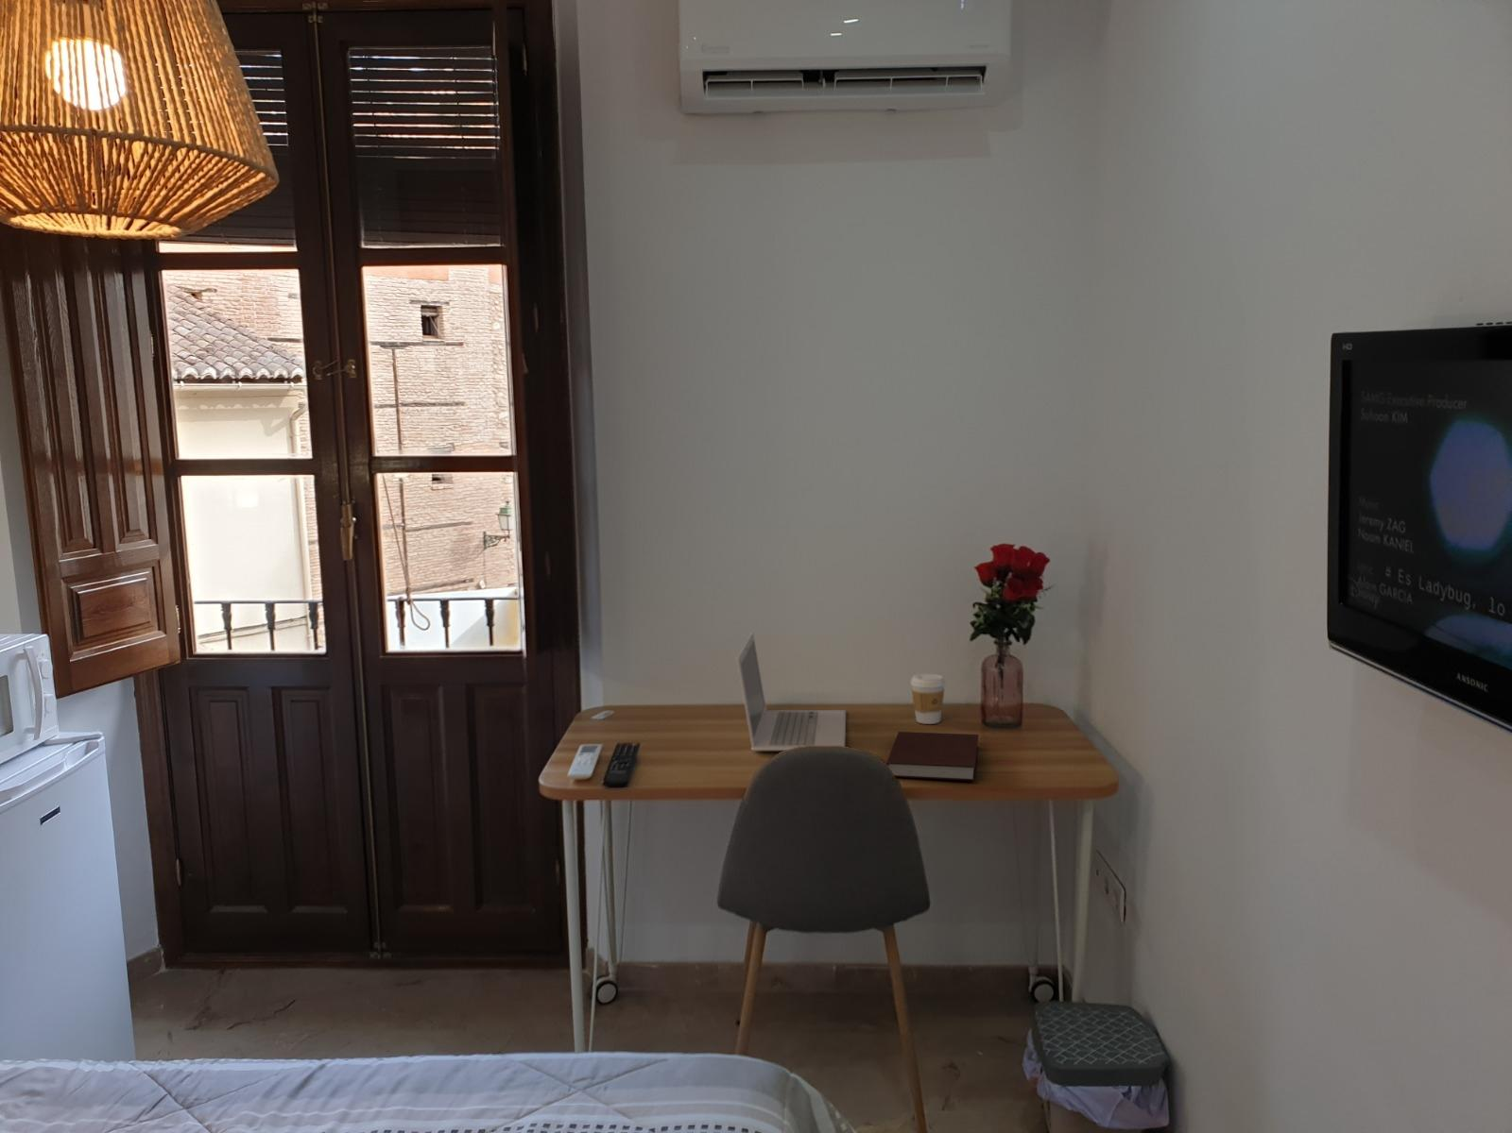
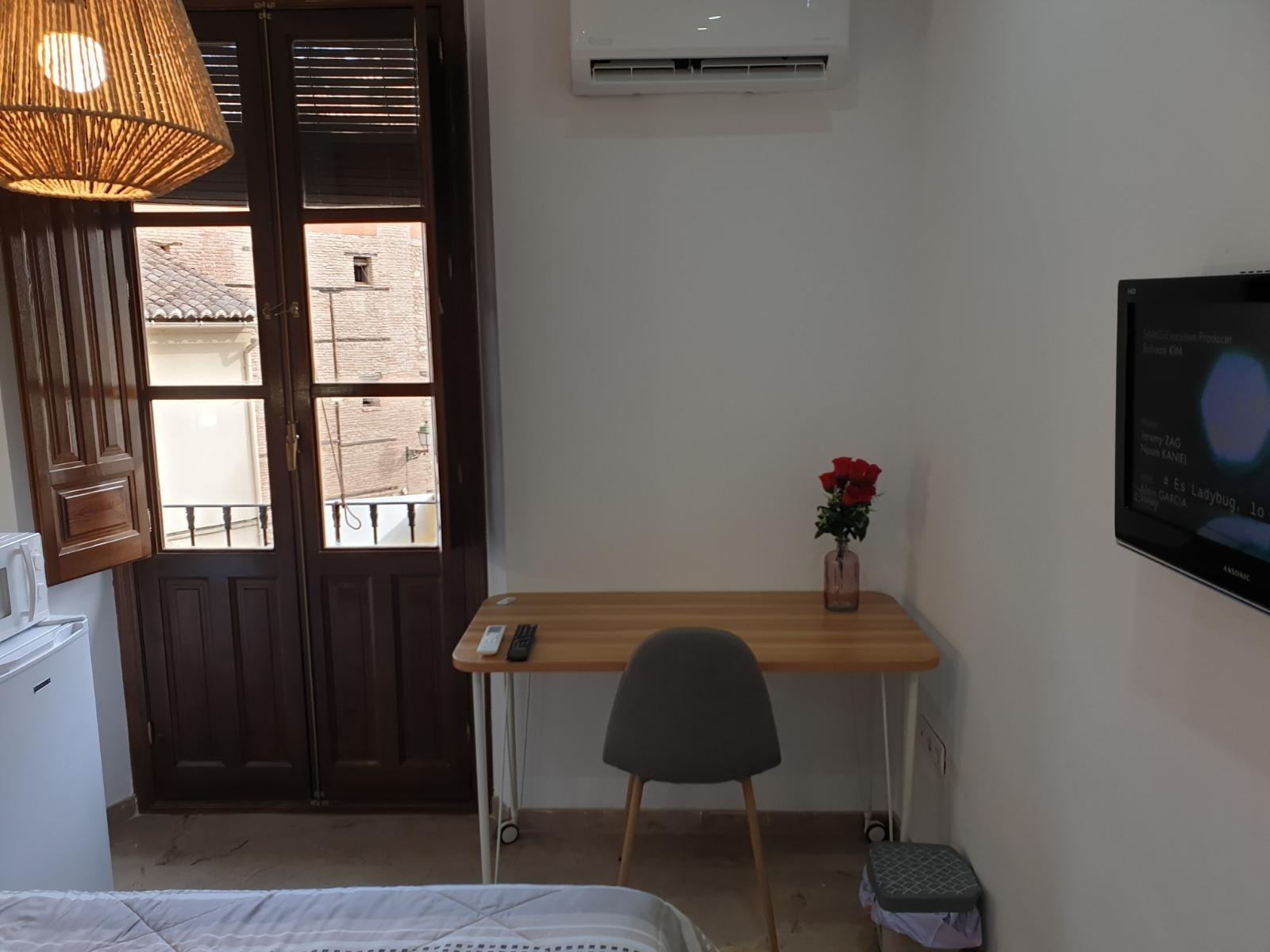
- notebook (933, 755)
- coffee cup (927, 697)
- laptop (795, 711)
